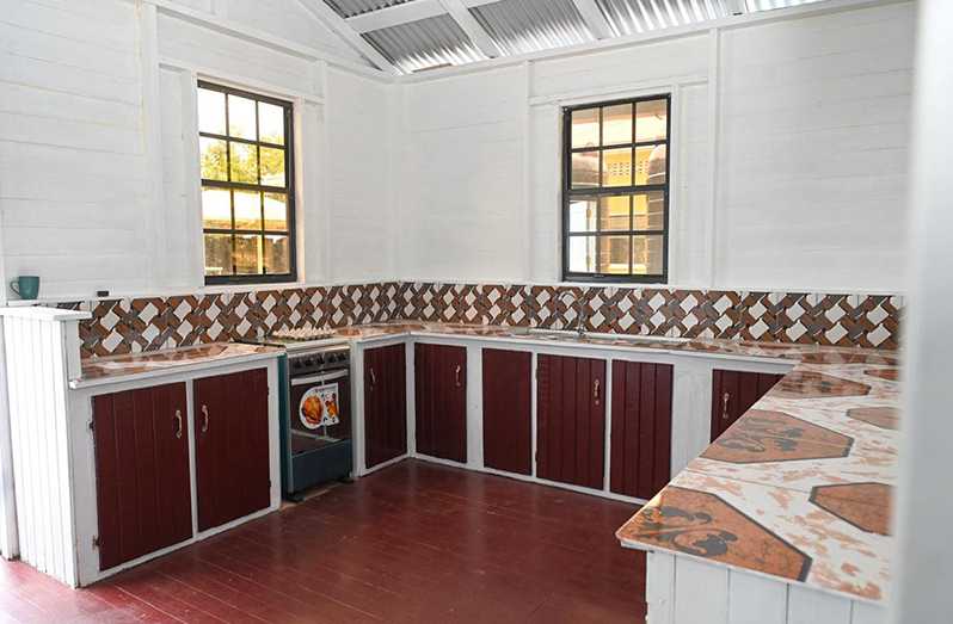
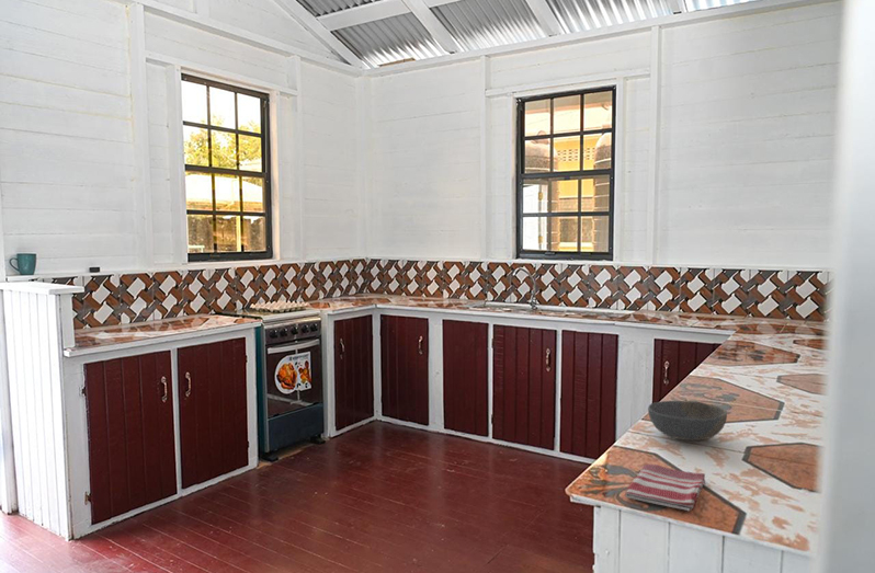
+ dish towel (666, 484)
+ bowl (685, 423)
